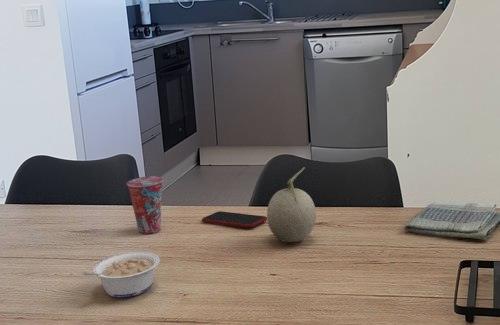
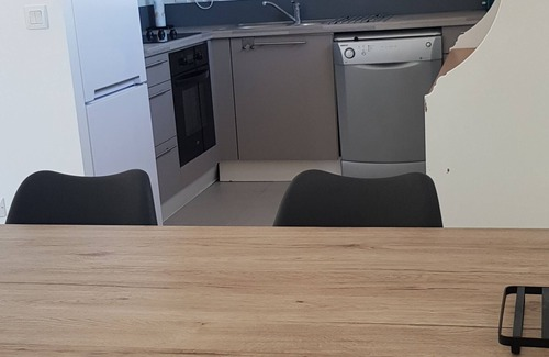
- fruit (291, 207)
- cup (146, 205)
- smartphone (234, 219)
- legume (126, 274)
- dish towel (457, 218)
